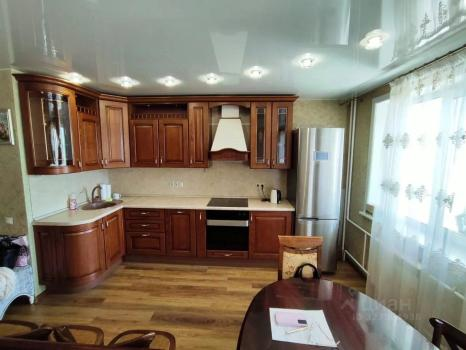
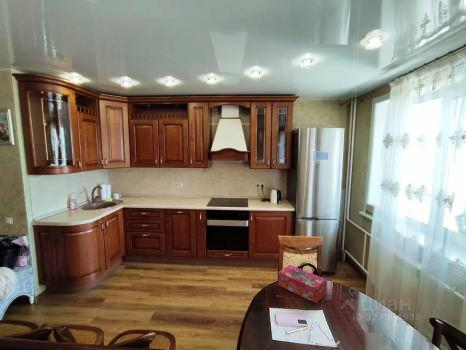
+ tissue box (301, 282)
